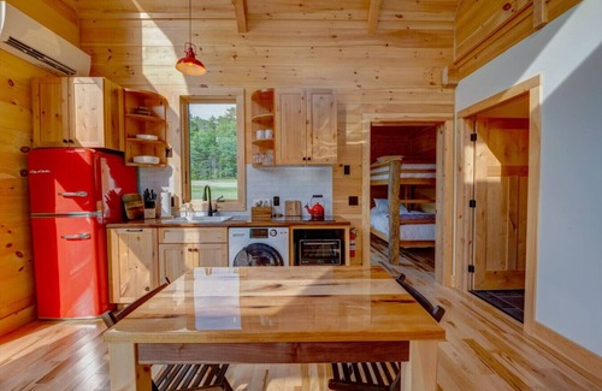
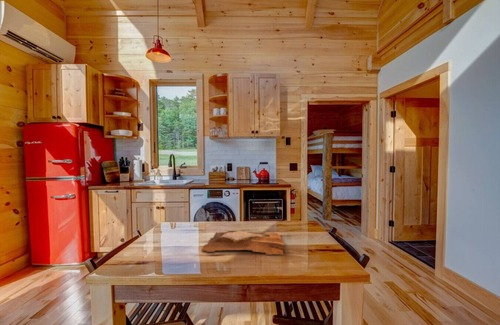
+ cutting board (244, 237)
